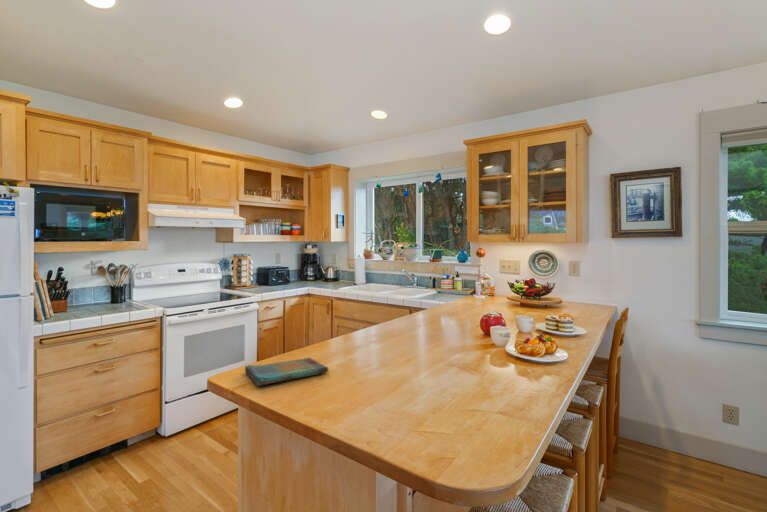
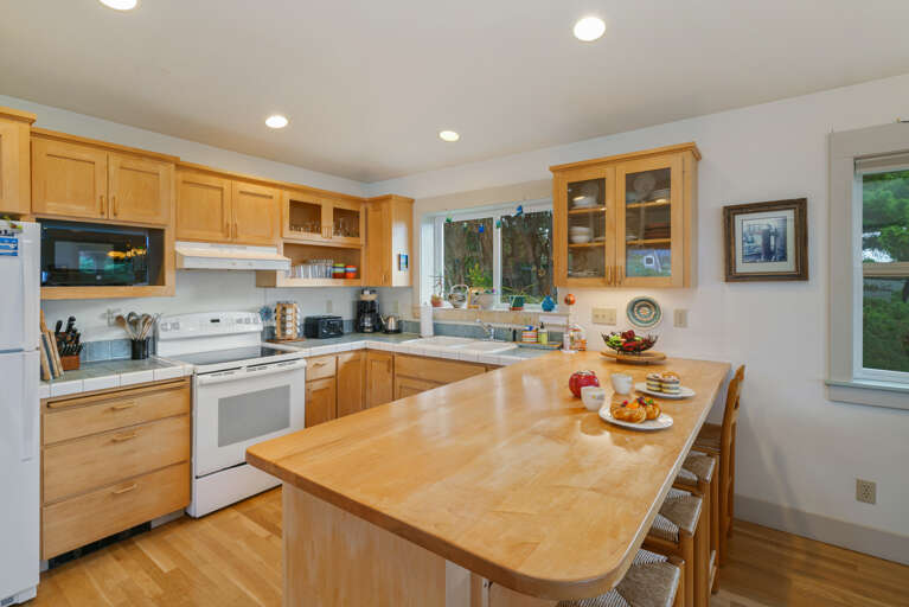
- dish towel (286, 369)
